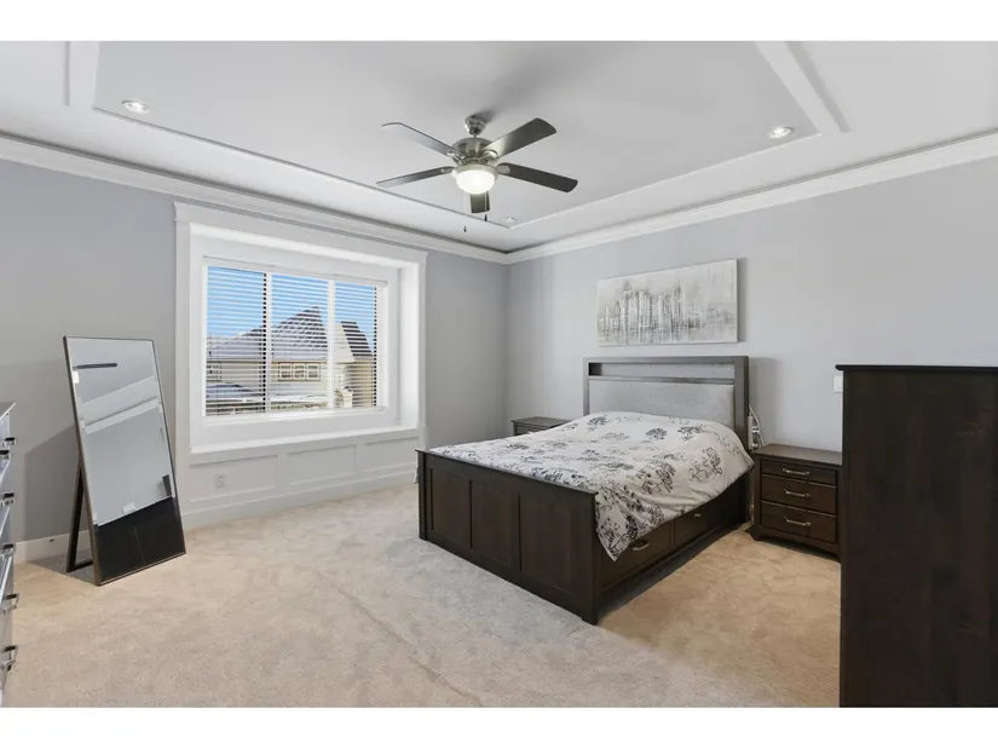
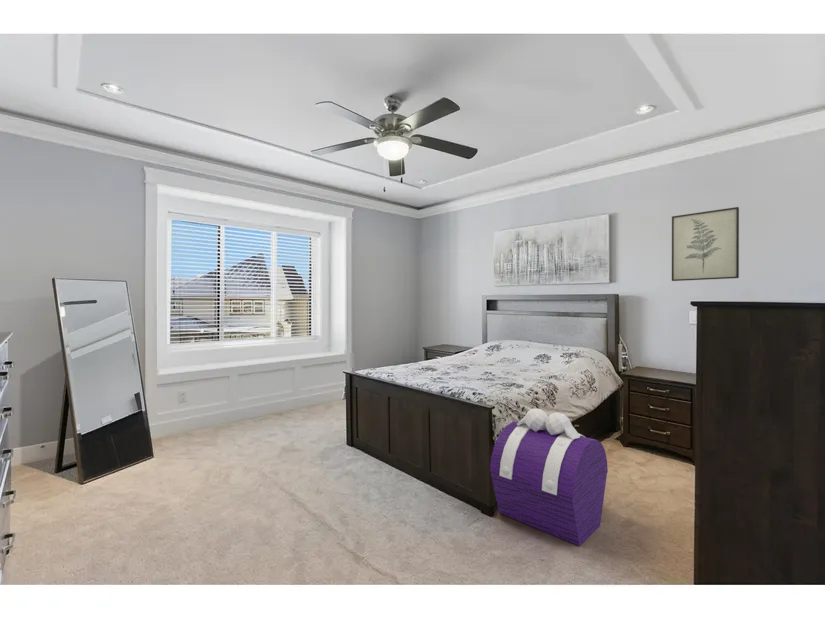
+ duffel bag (549, 464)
+ wall art (703, 245)
